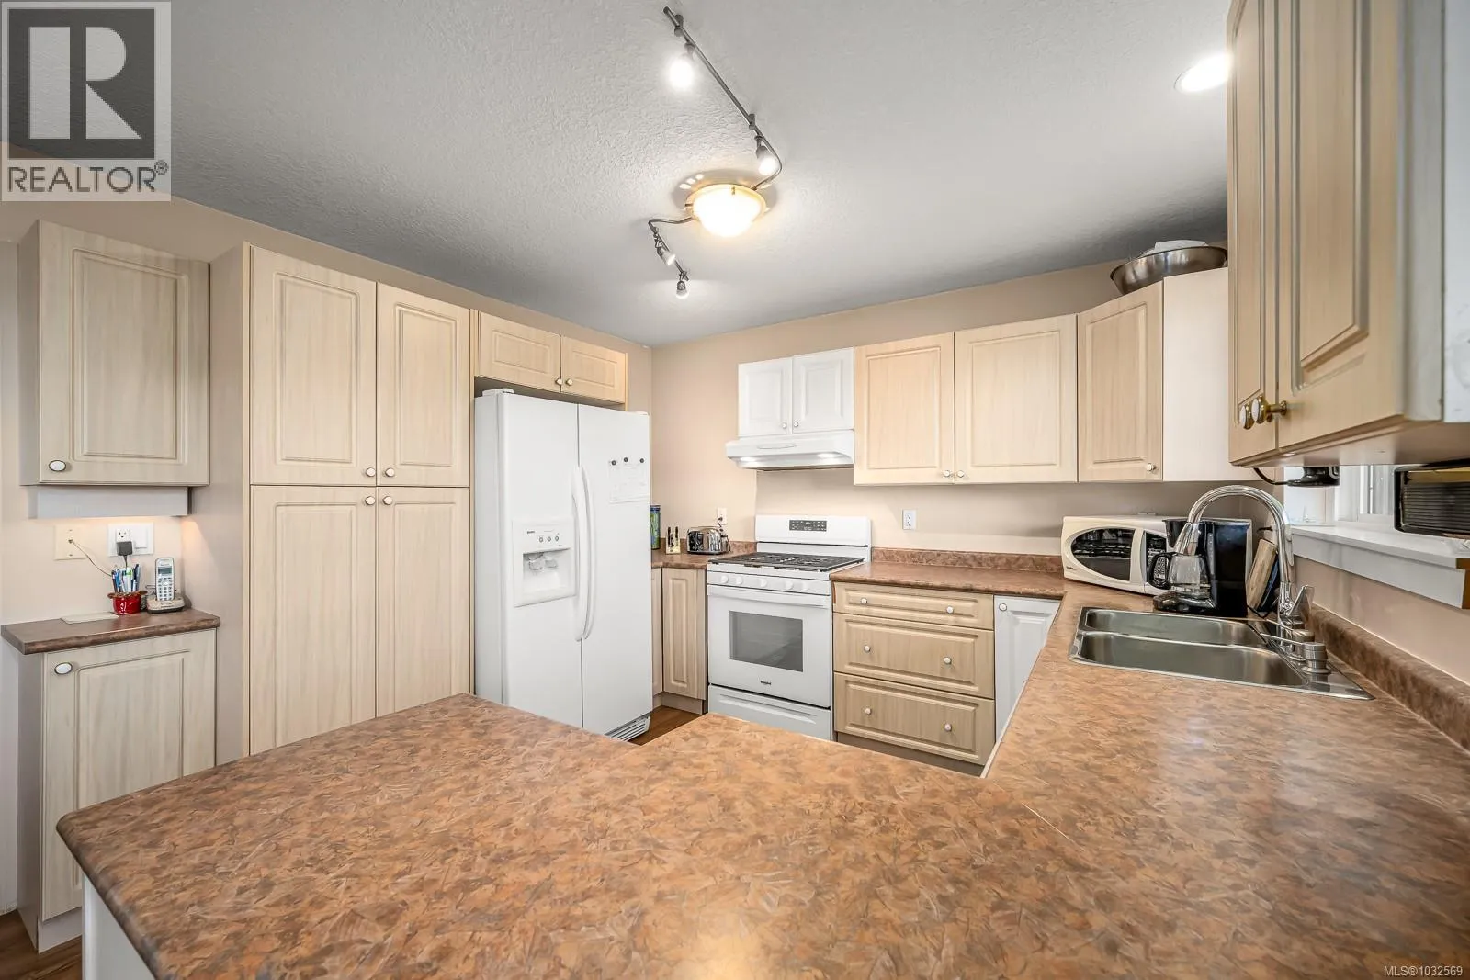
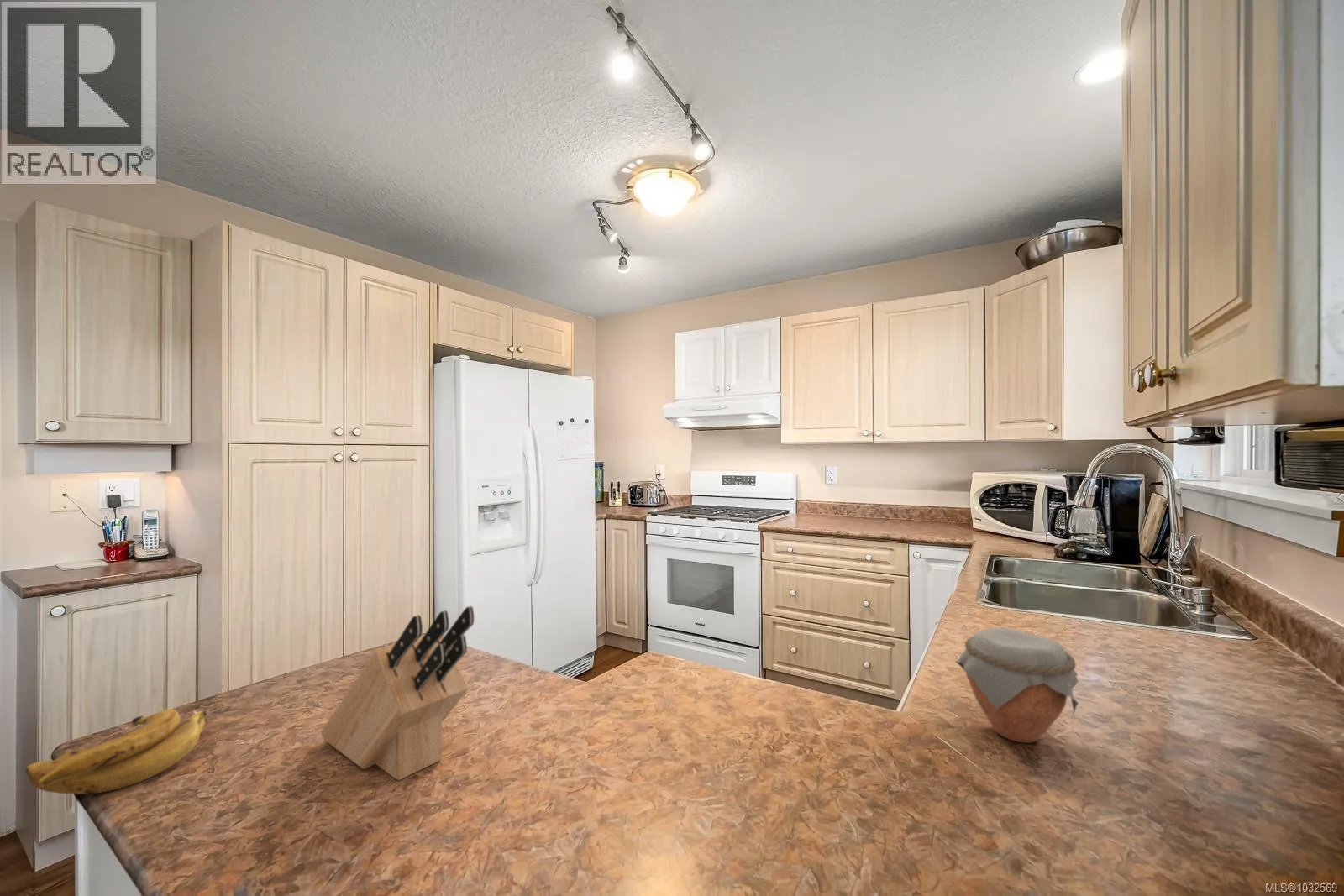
+ jar (1015, 684)
+ knife block (398, 675)
+ banana (124, 742)
